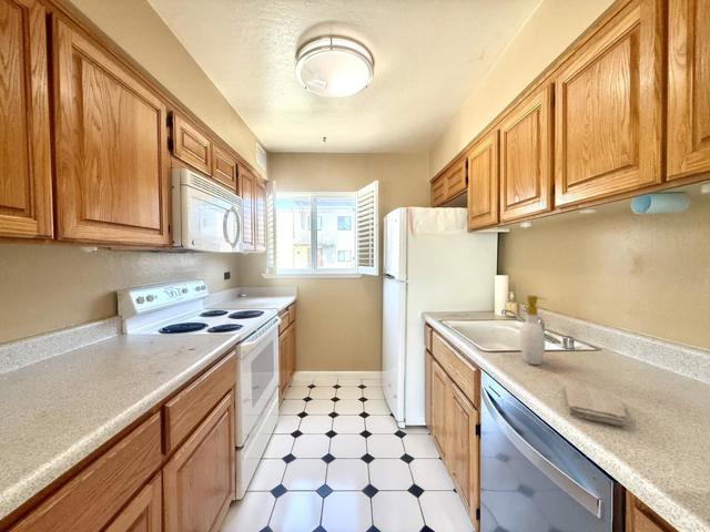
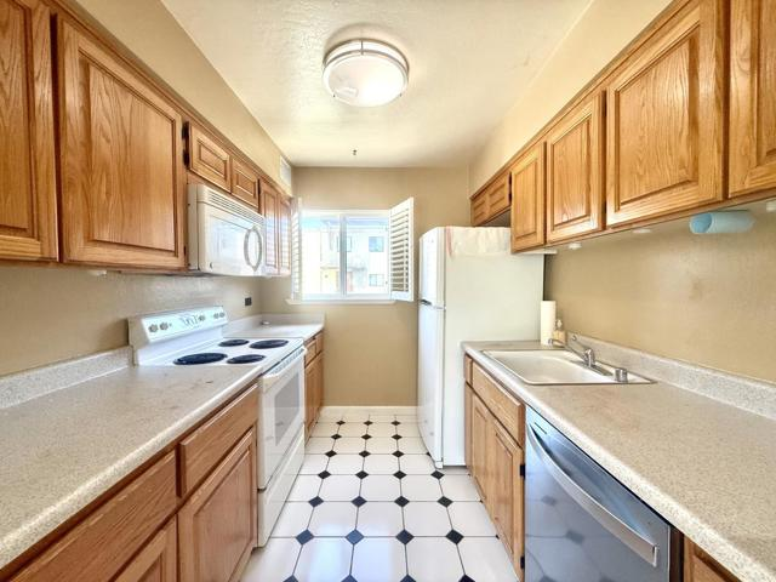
- soap bottle (532, 328)
- washcloth (591, 401)
